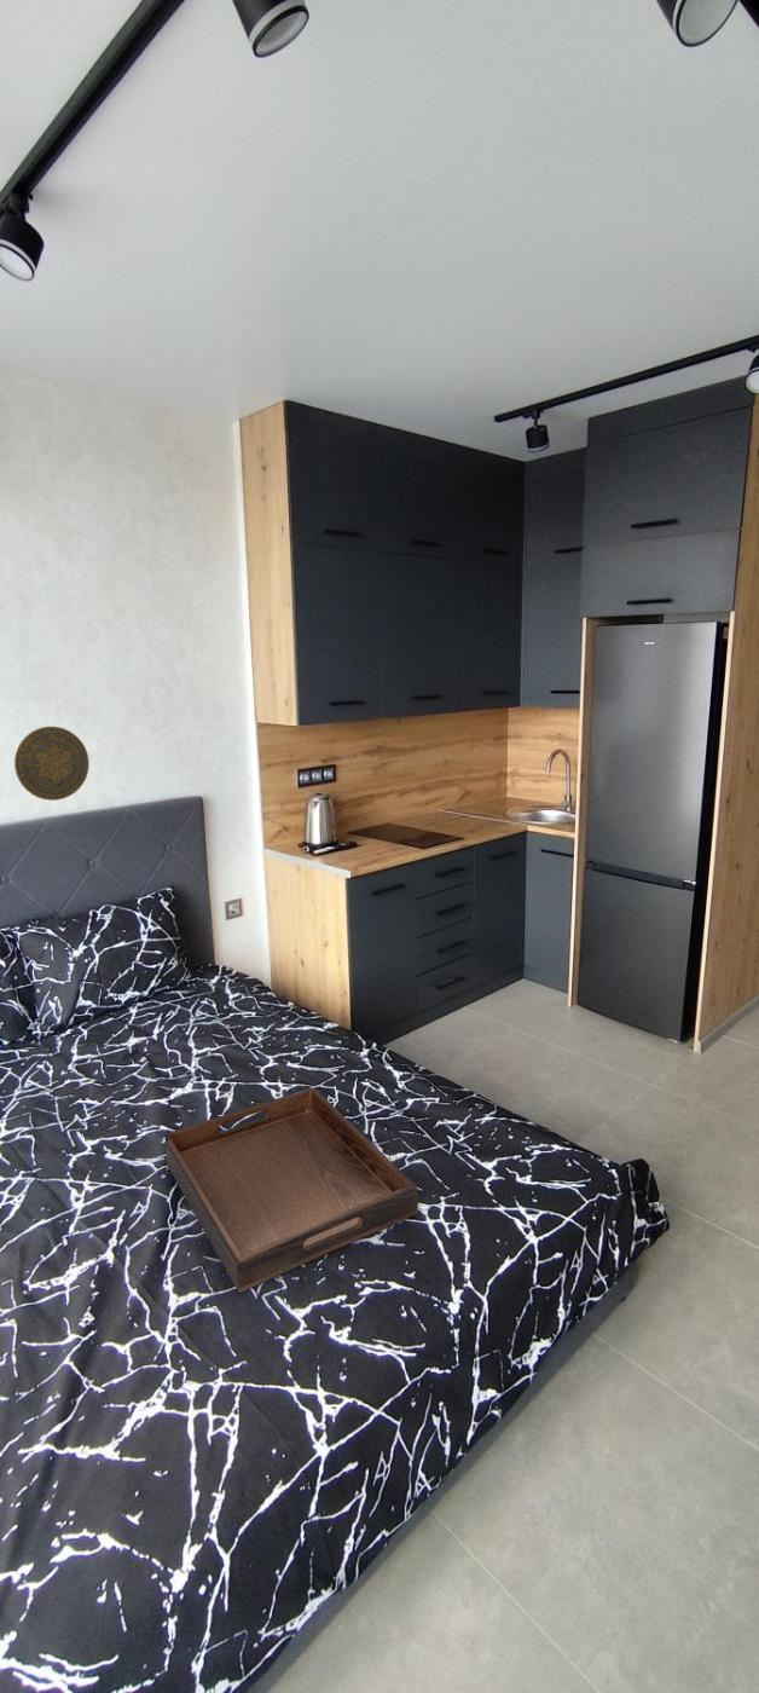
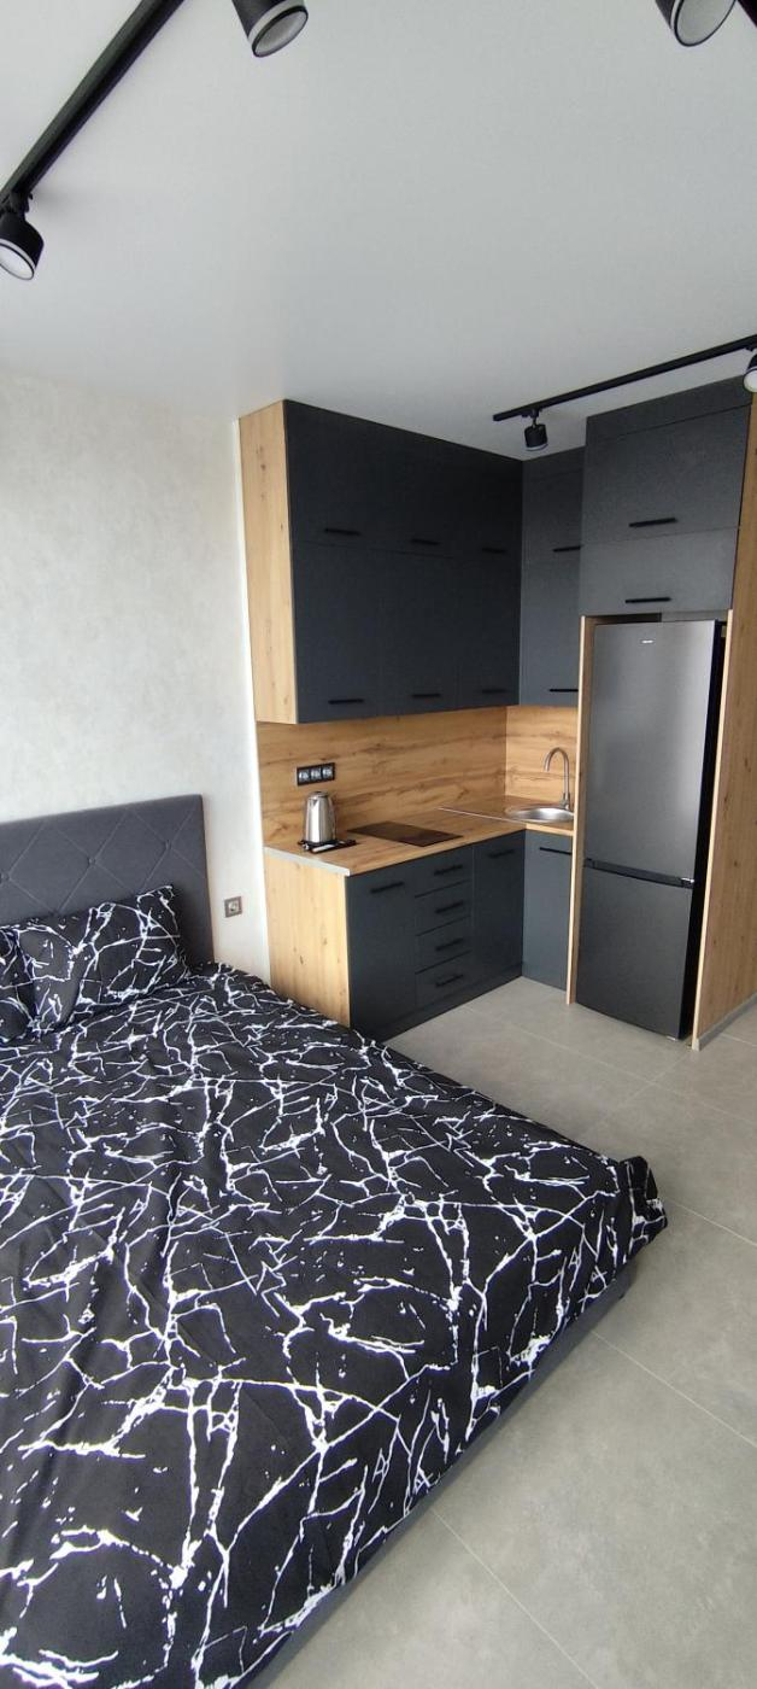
- serving tray (283, 1172)
- decorative plate (53, 763)
